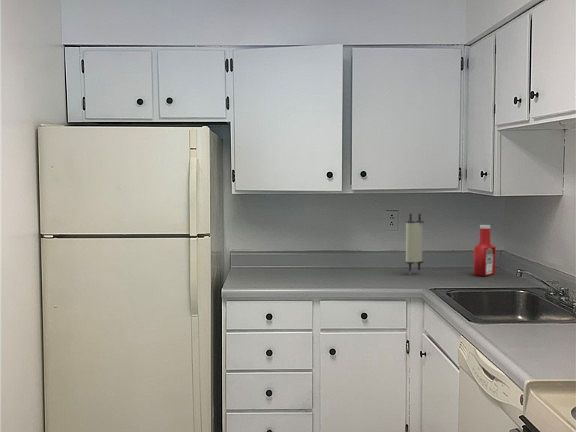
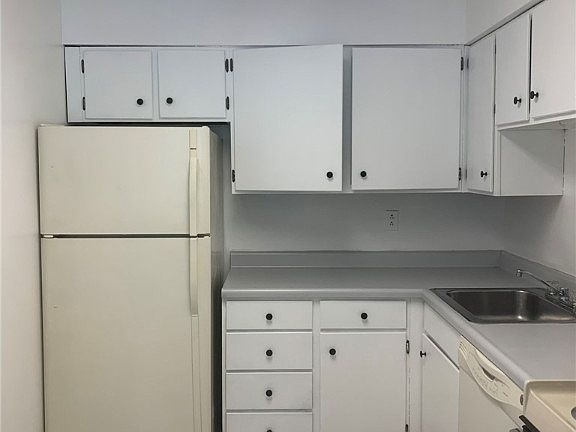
- scroll (414, 242)
- soap bottle (484, 249)
